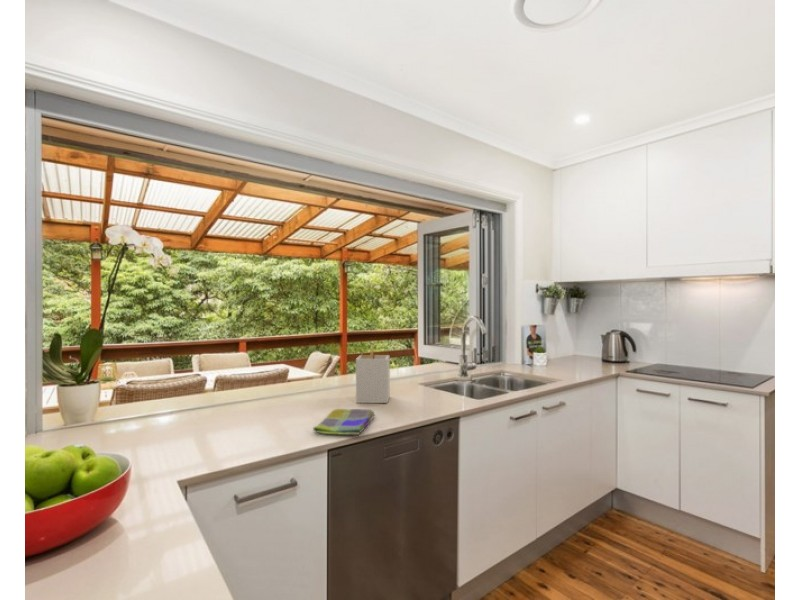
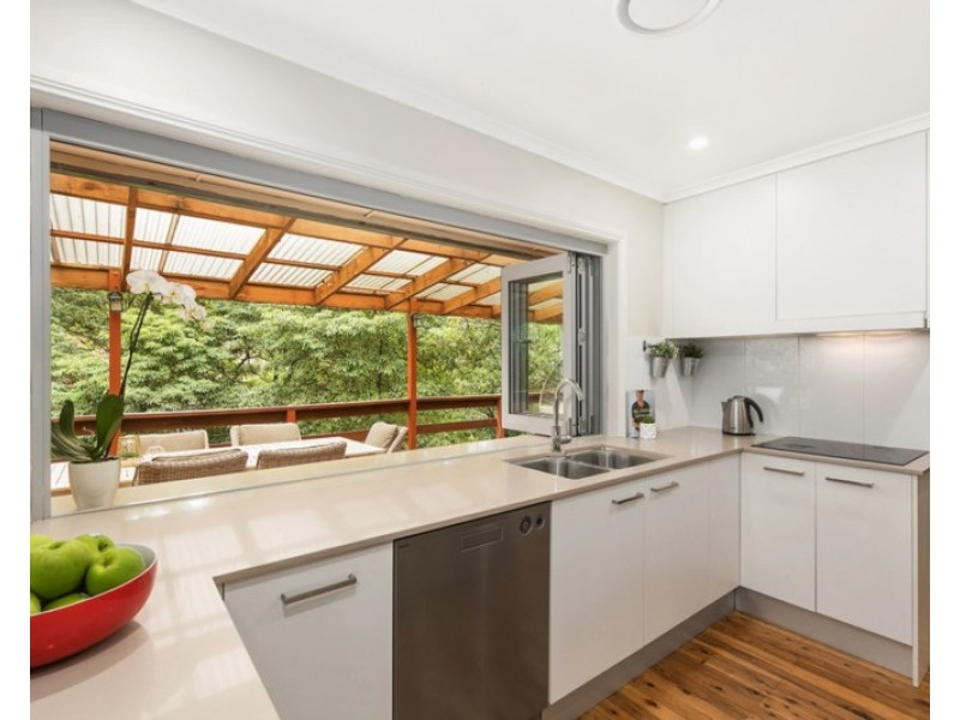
- utensil holder (373, 371)
- dish towel (345, 420)
